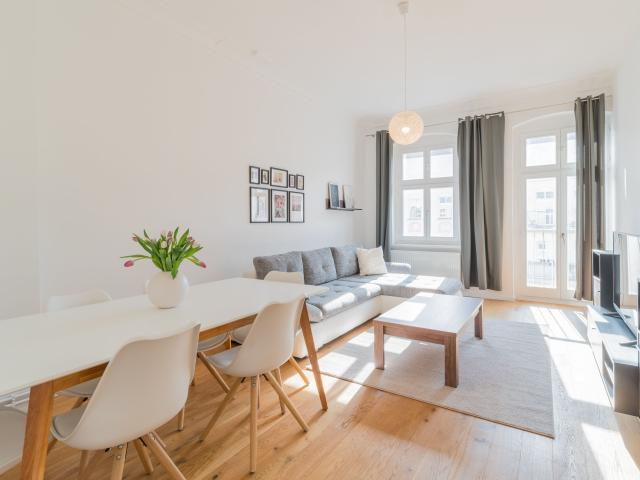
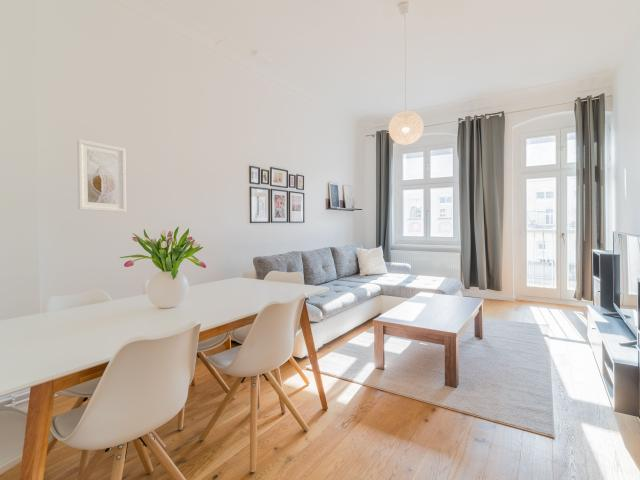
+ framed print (102, 177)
